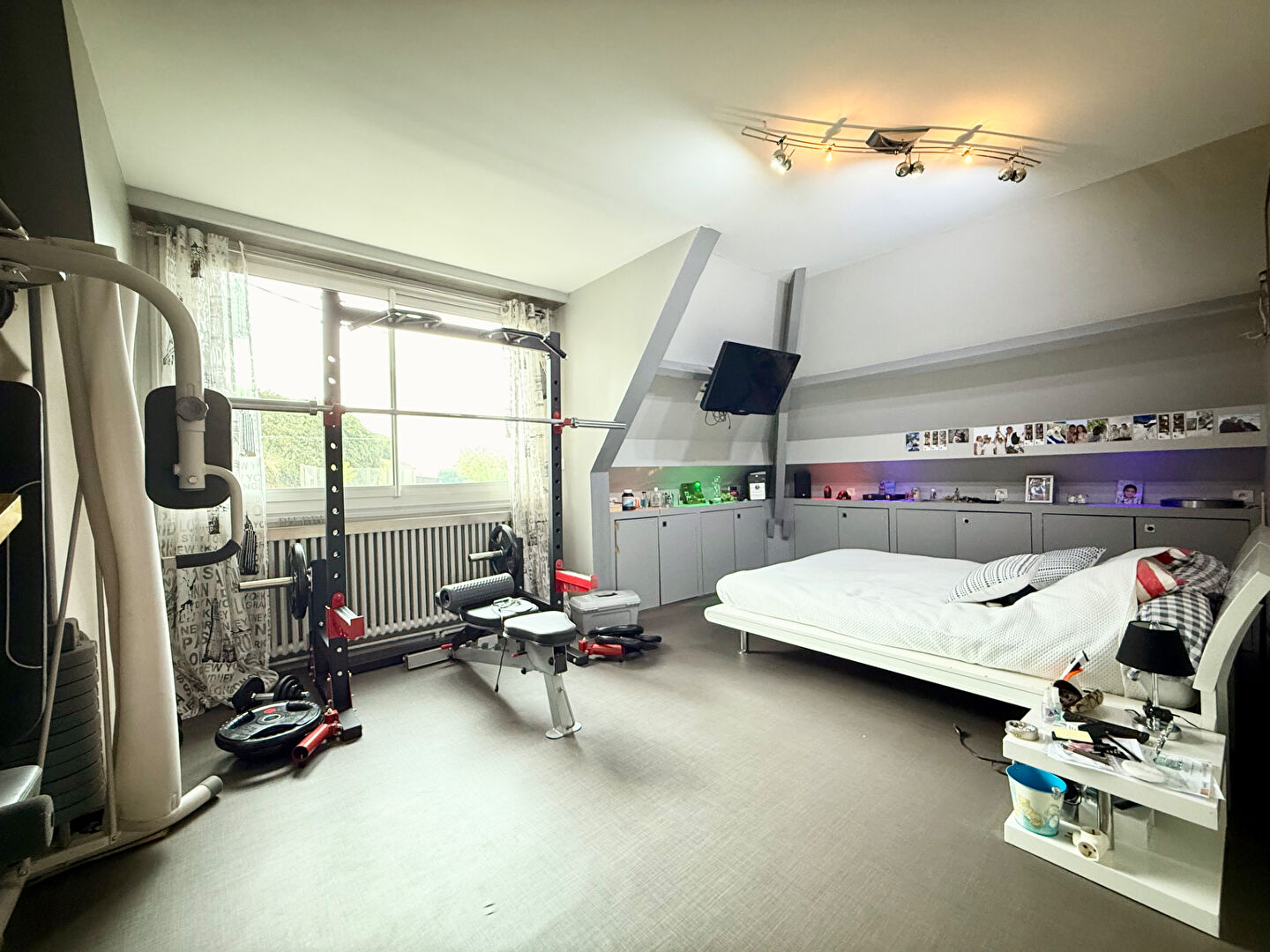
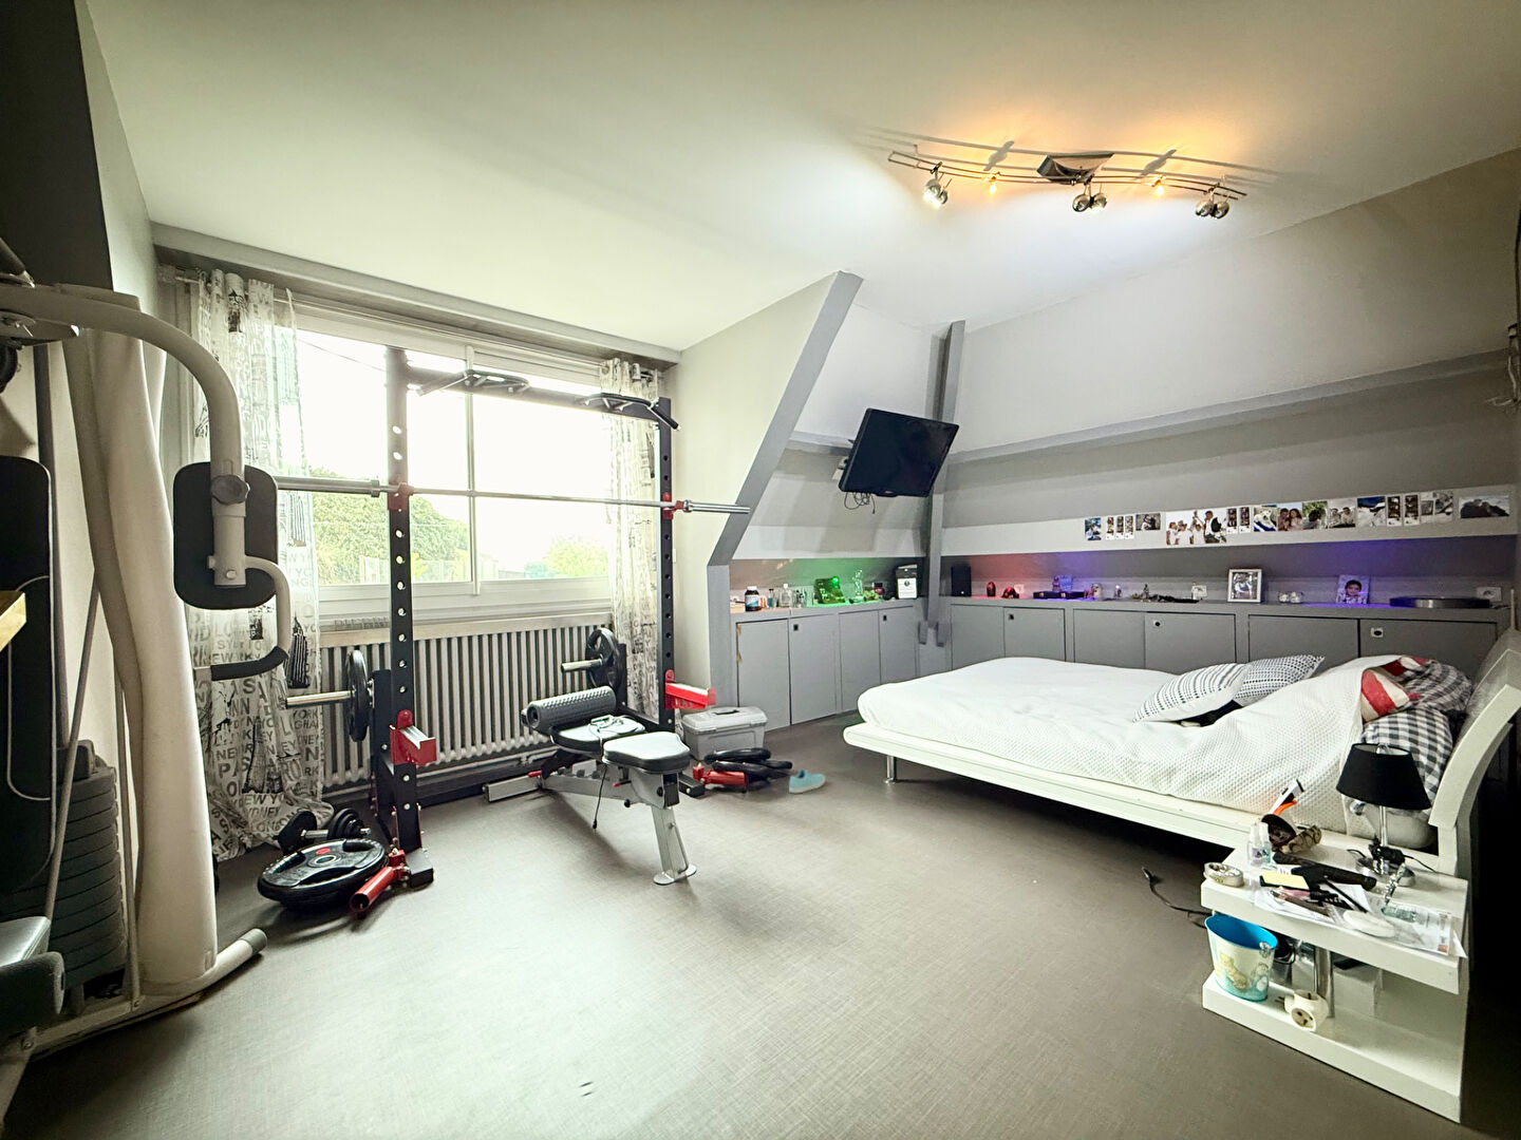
+ sneaker (808, 778)
